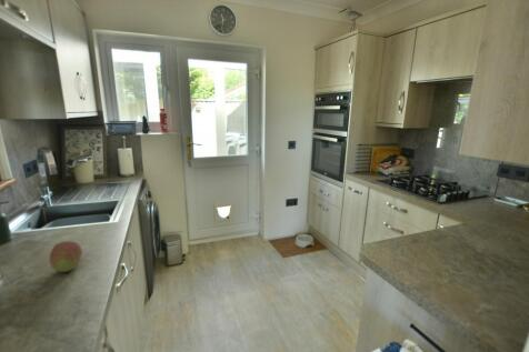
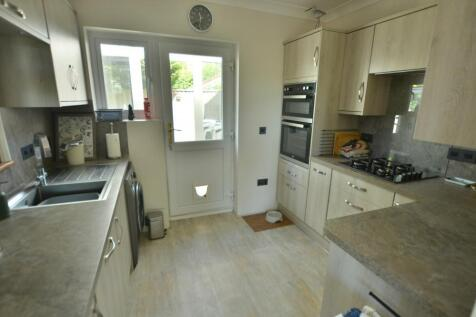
- fruit (66, 255)
